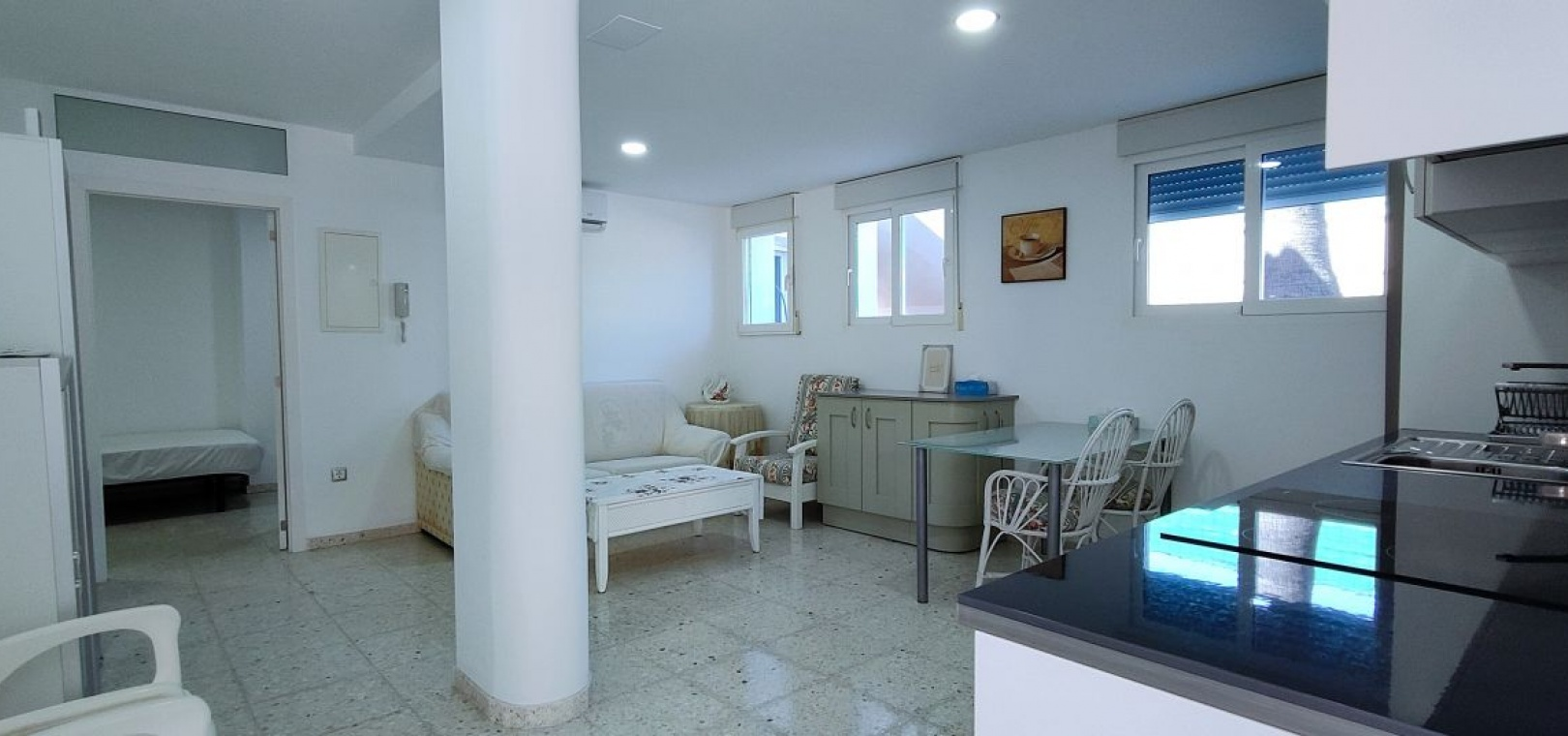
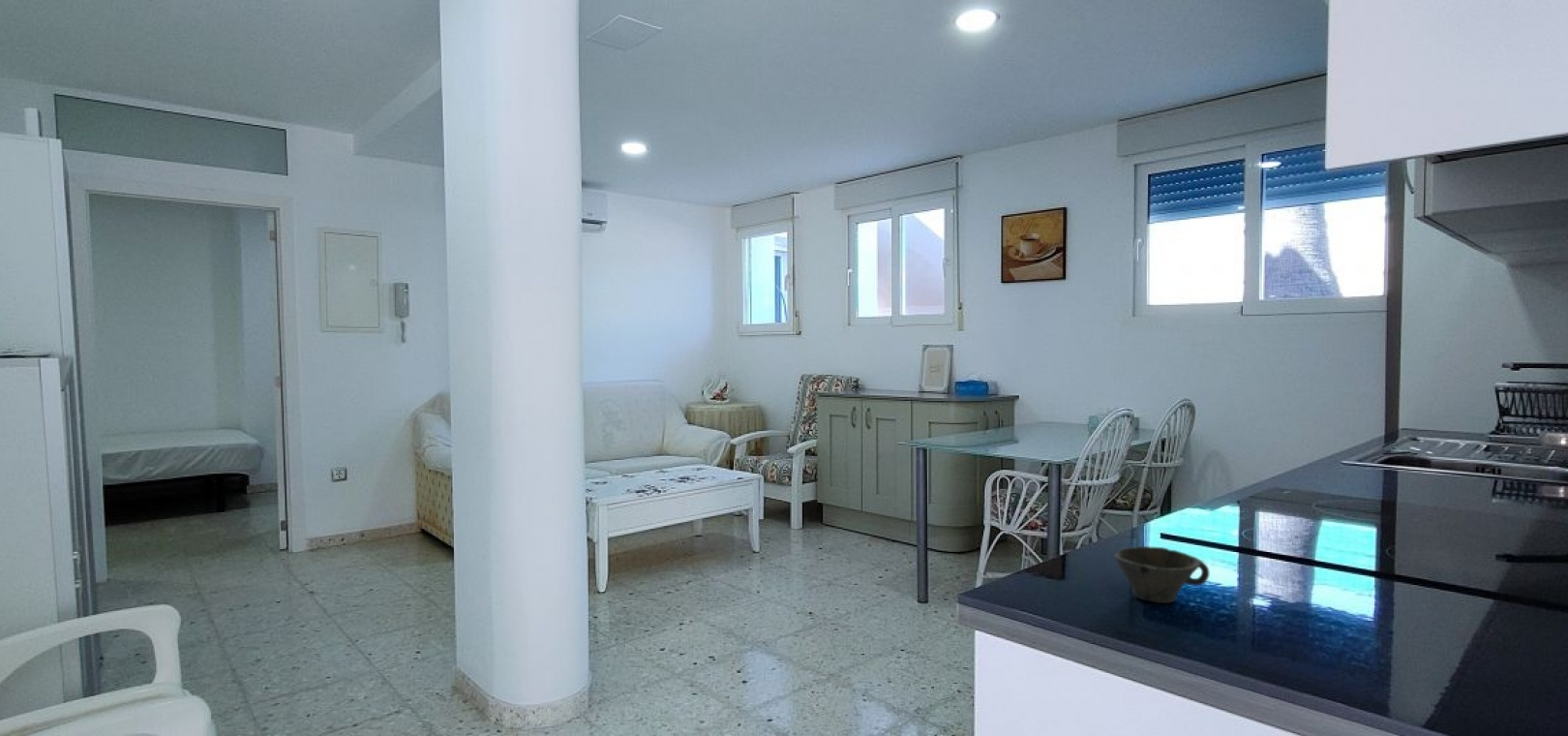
+ cup (1161, 576)
